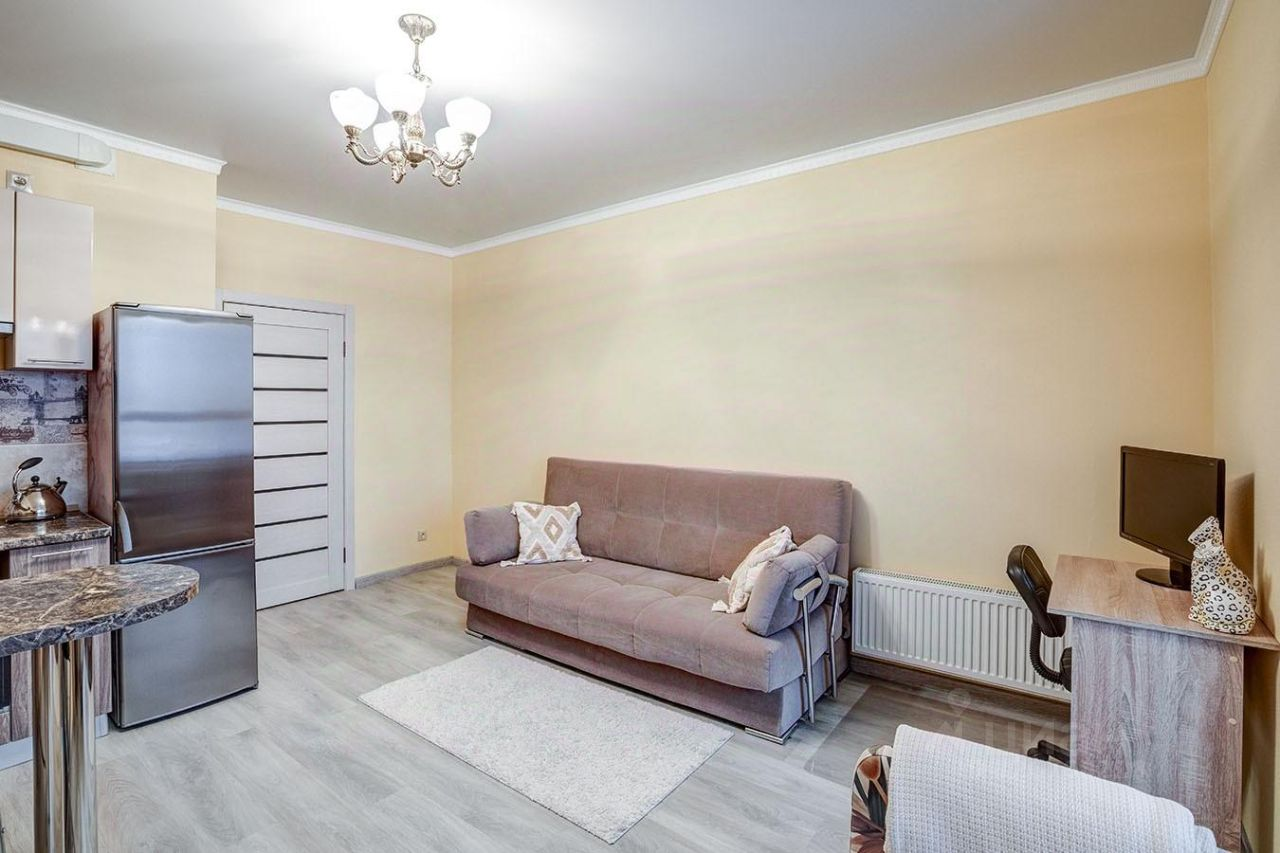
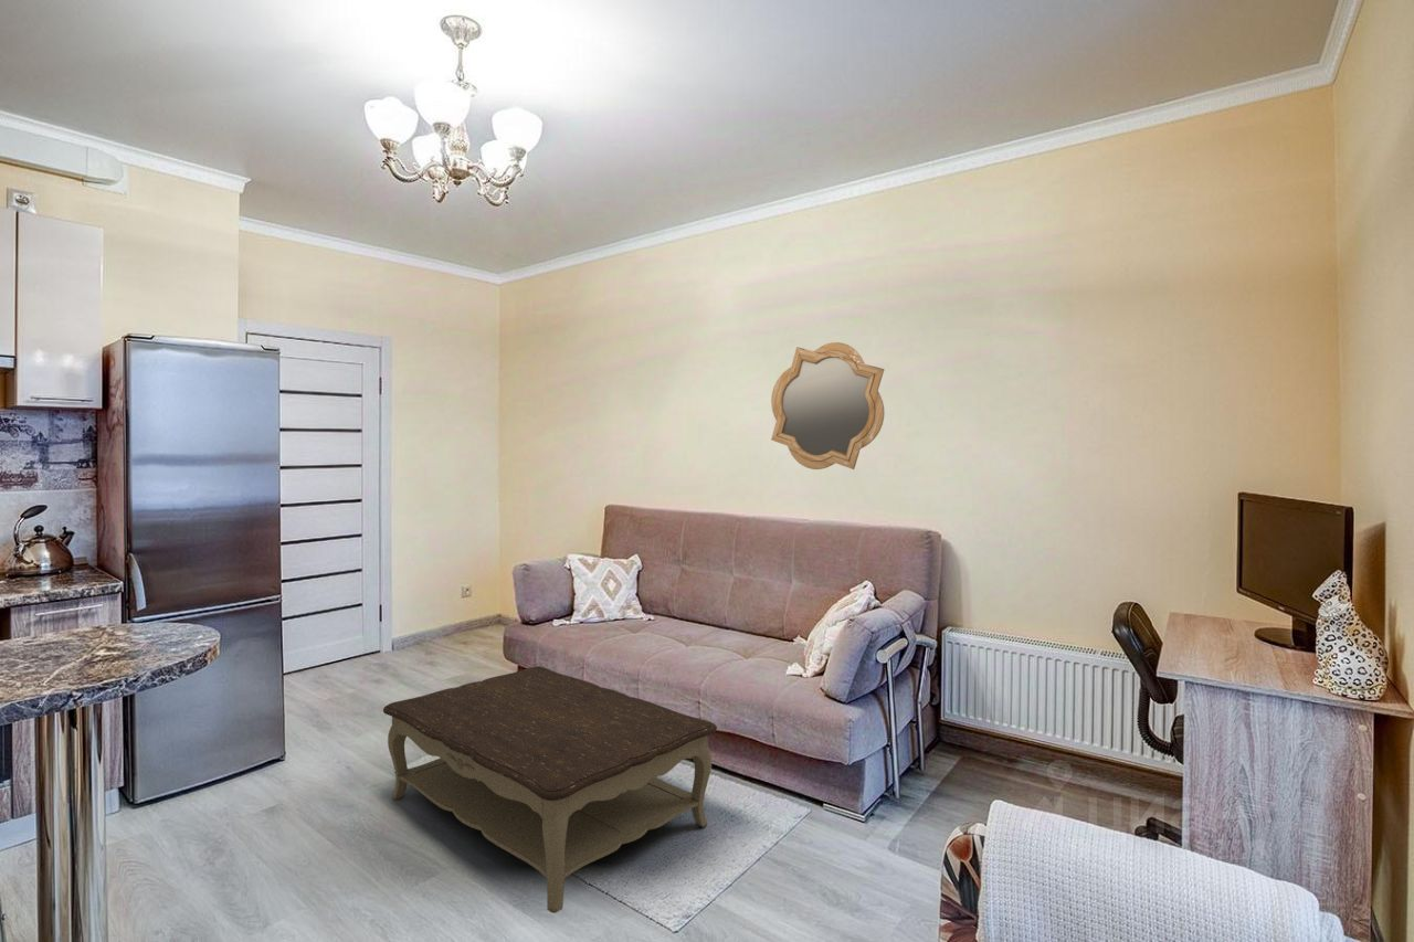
+ mirror (823, 406)
+ coffee table (544, 761)
